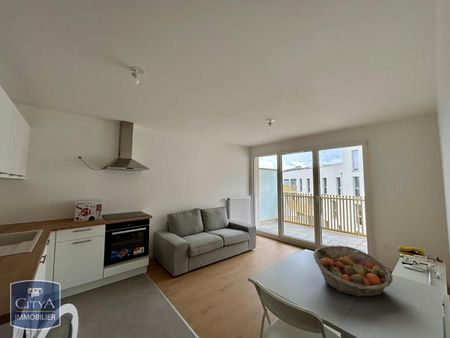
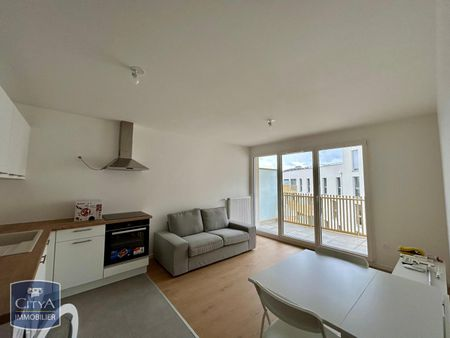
- fruit basket (349, 268)
